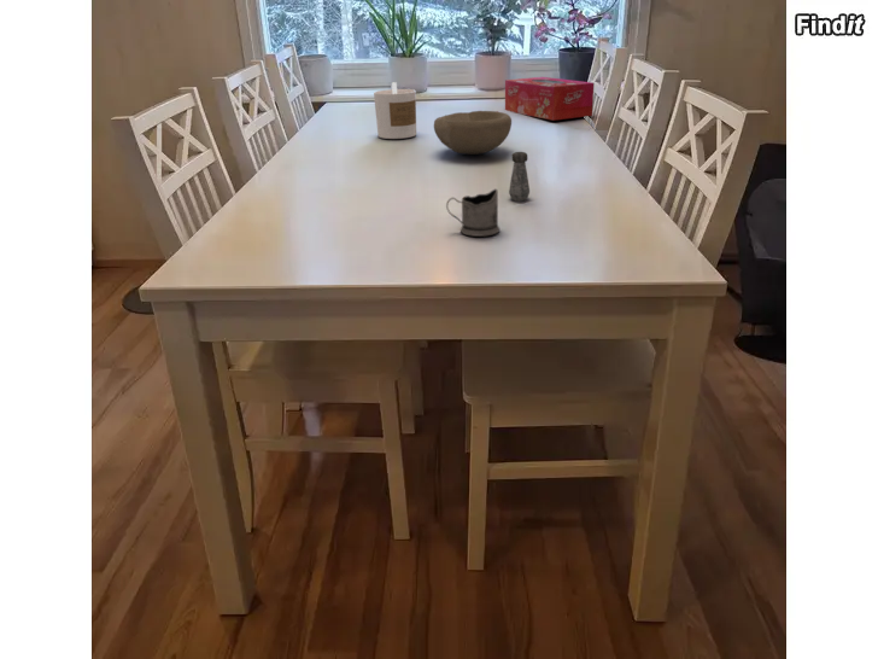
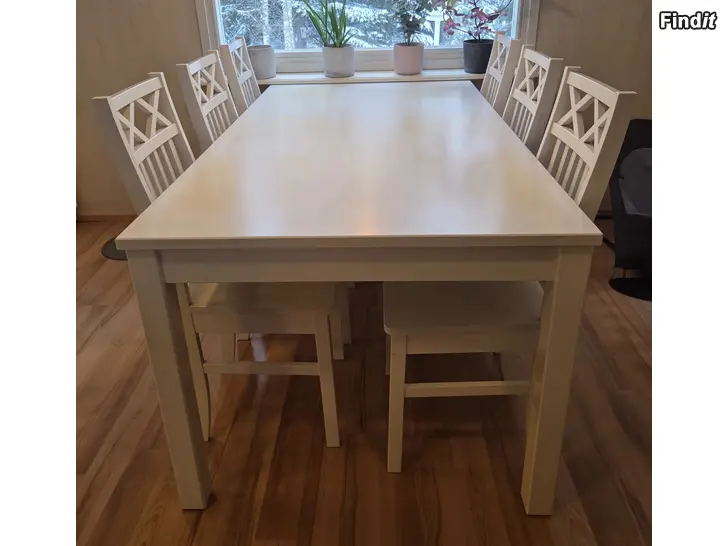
- salt shaker (519, 176)
- bowl (473, 134)
- candle (396, 109)
- tissue box (546, 97)
- tea glass holder (473, 210)
